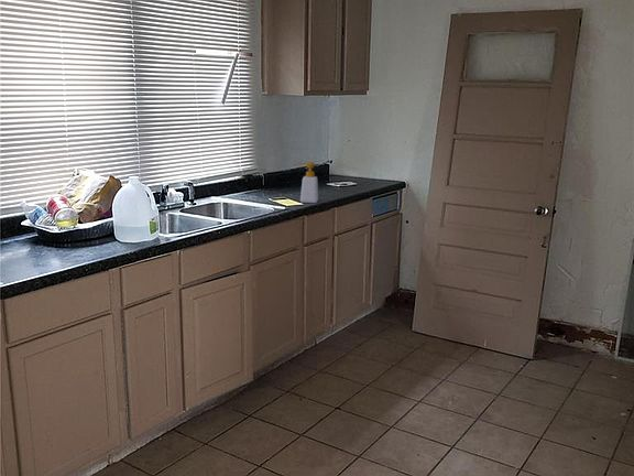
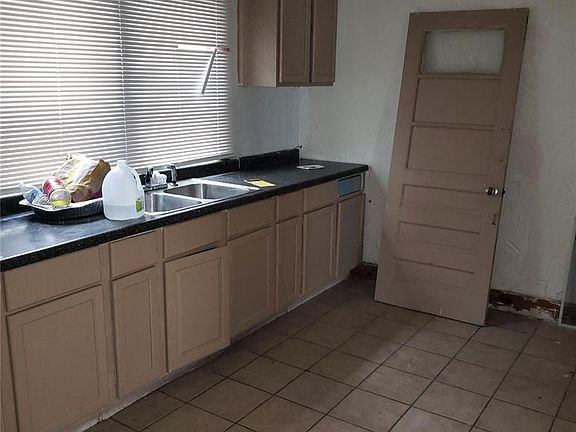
- soap bottle (306, 182)
